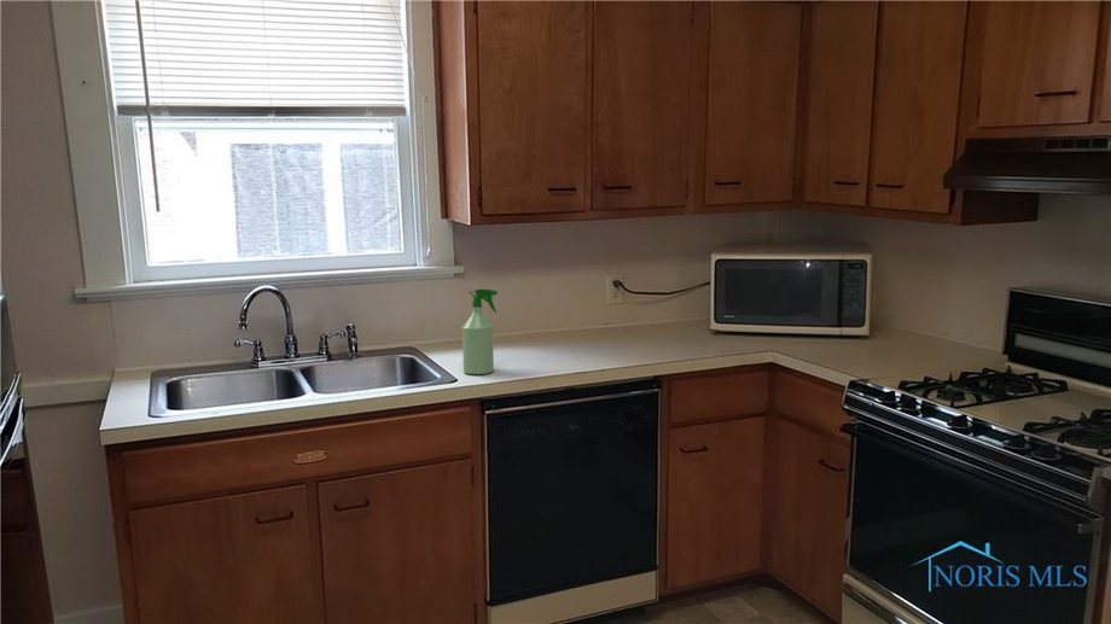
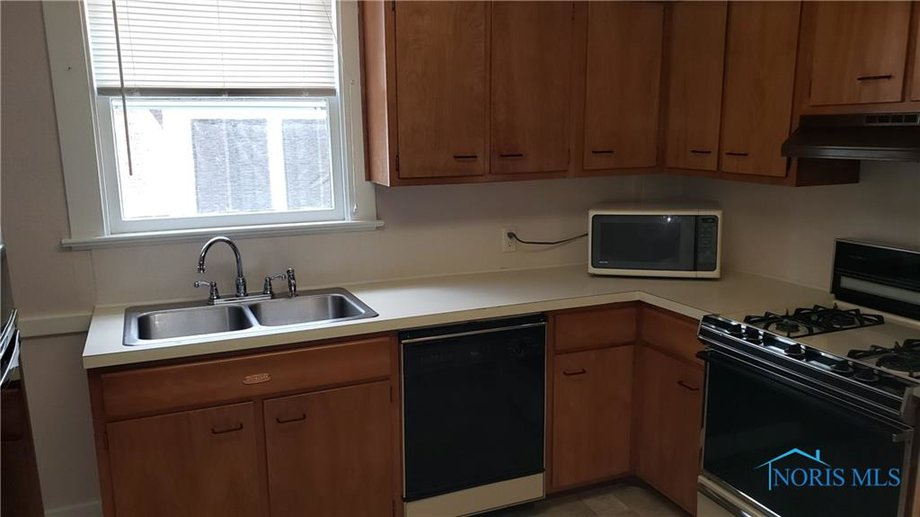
- spray bottle (477, 330)
